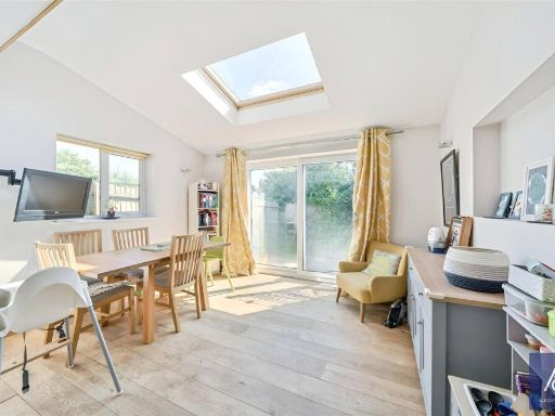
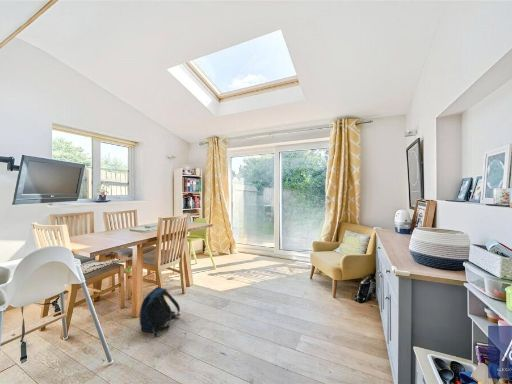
+ backpack (161, 306)
